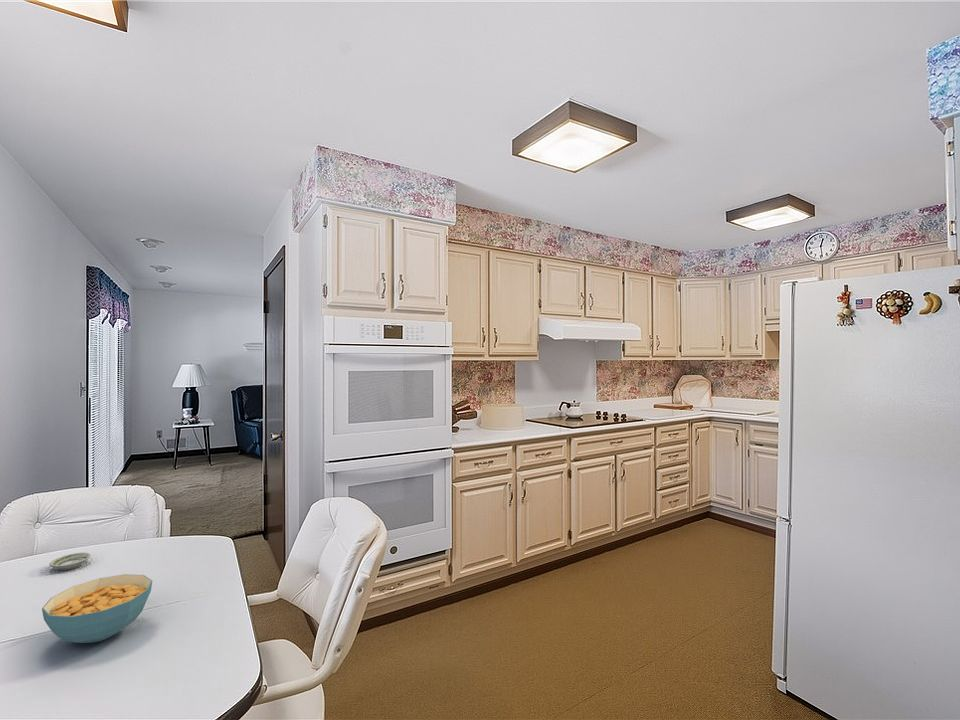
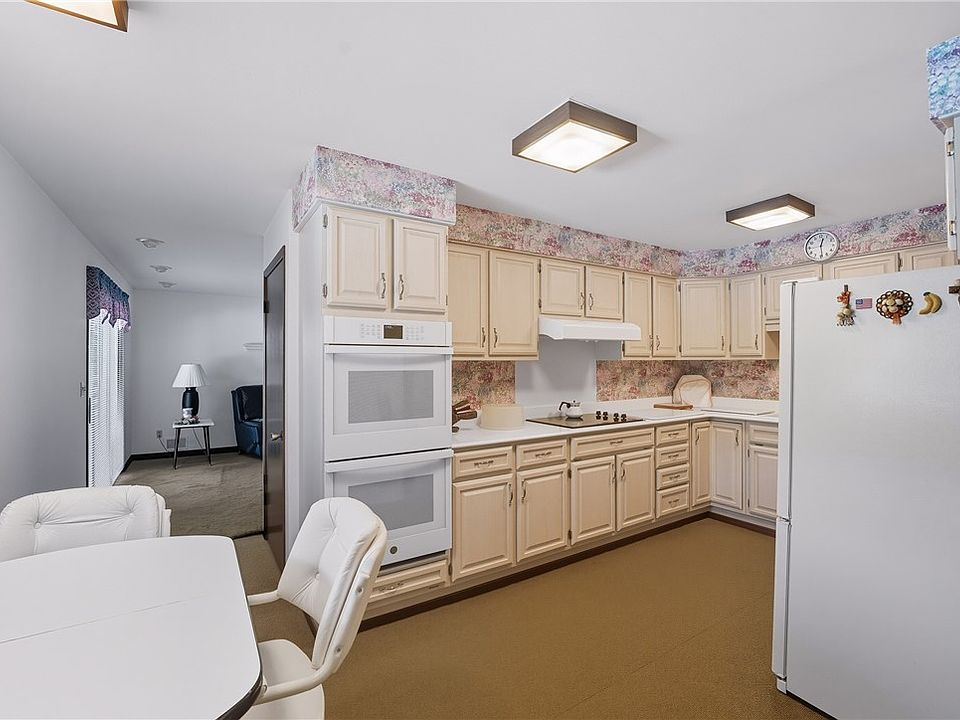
- saucer (70, 562)
- cereal bowl (100, 614)
